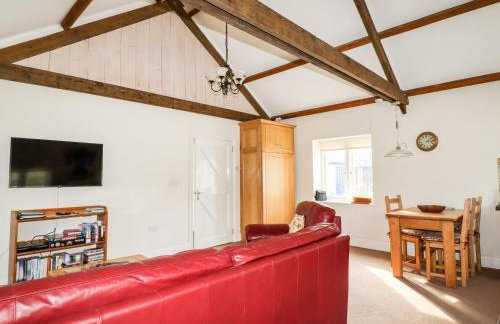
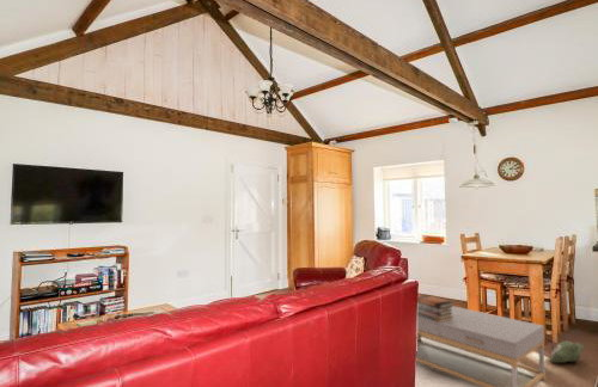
+ book stack (433, 307)
+ plush toy (566, 351)
+ coffee table (456, 340)
